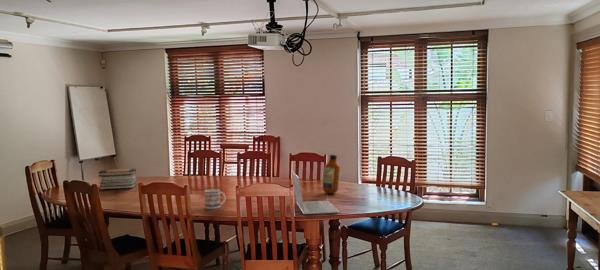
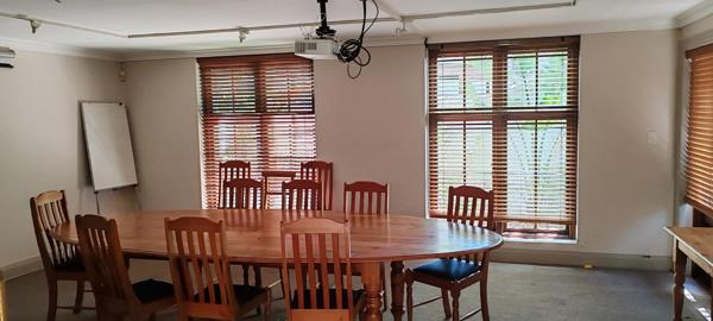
- laptop (314, 201)
- book stack (118, 178)
- bottle (331, 174)
- mug (214, 198)
